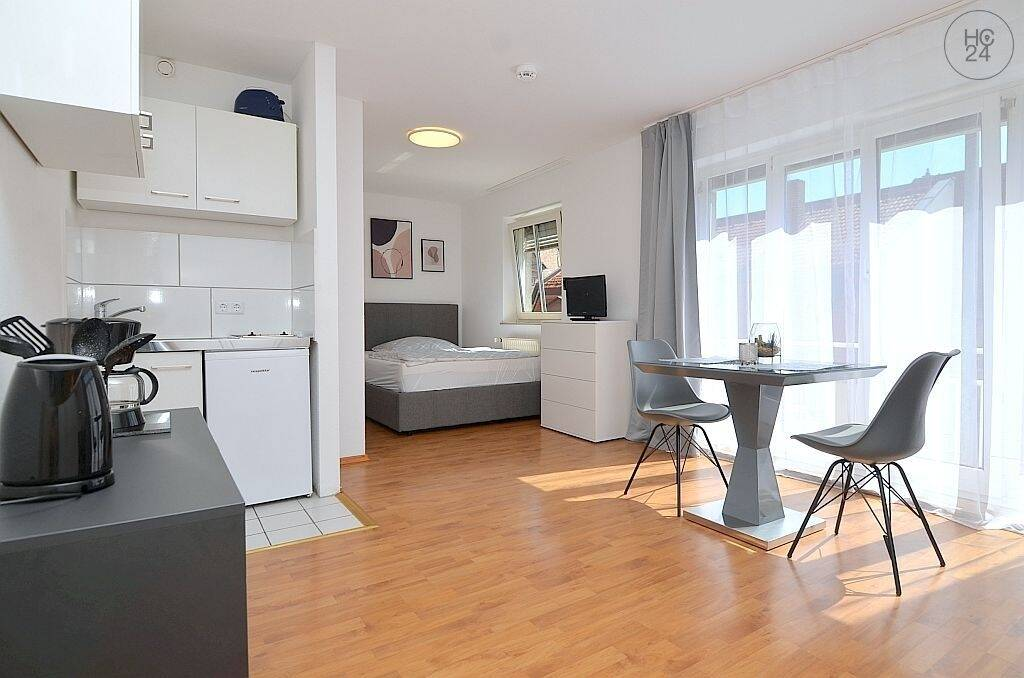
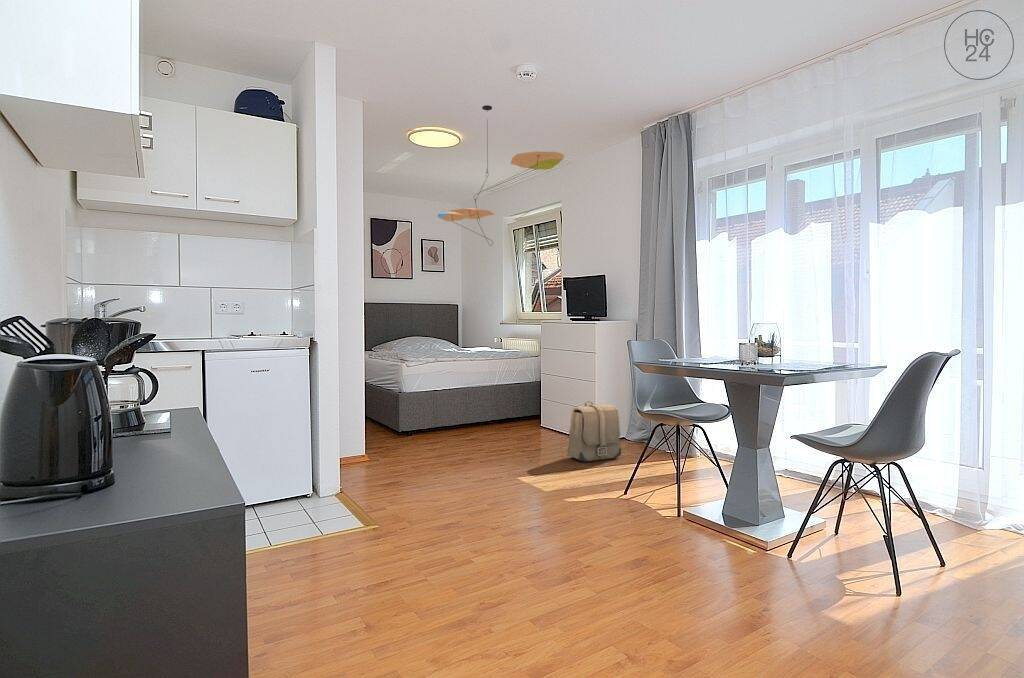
+ ceiling mobile (500, 182)
+ backpack (595, 430)
